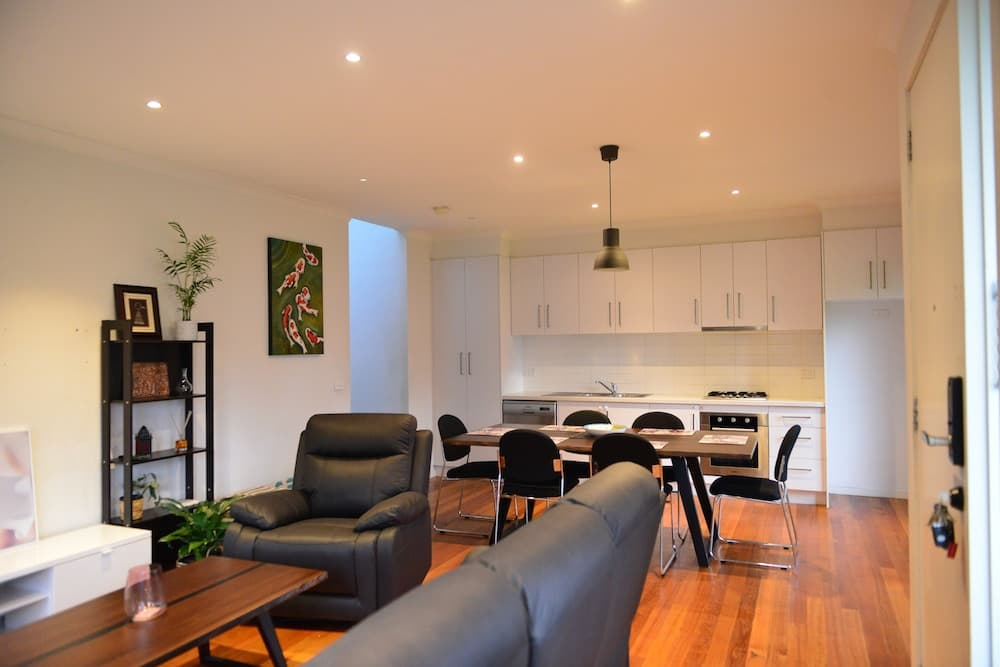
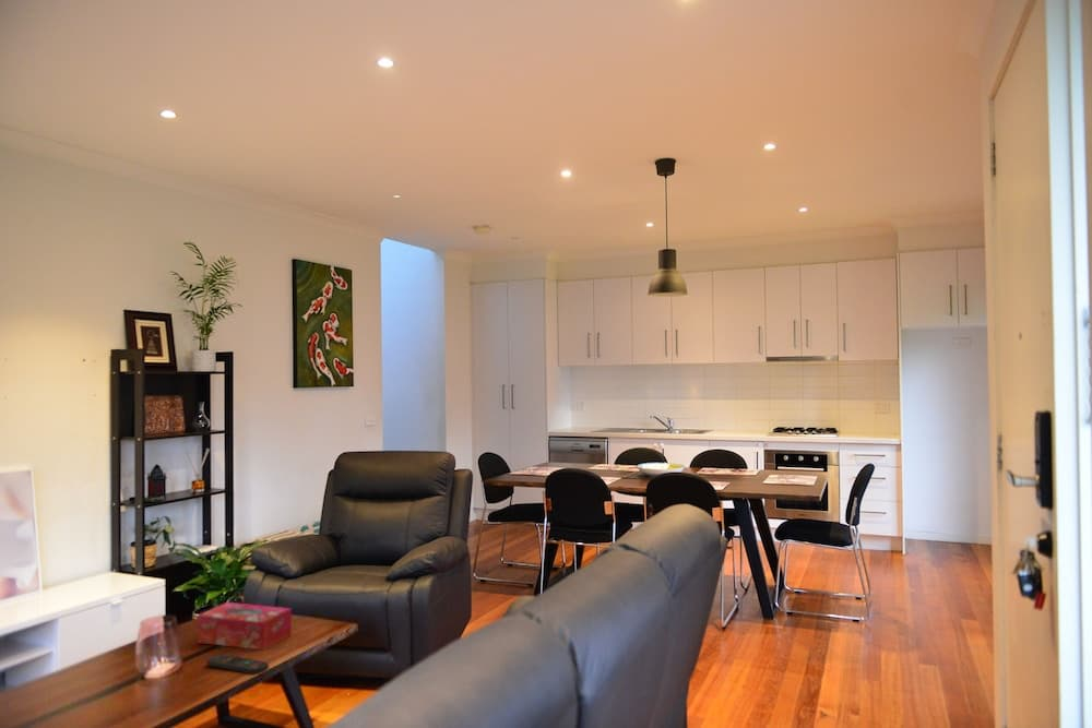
+ tissue box (245, 624)
+ remote control (237, 663)
